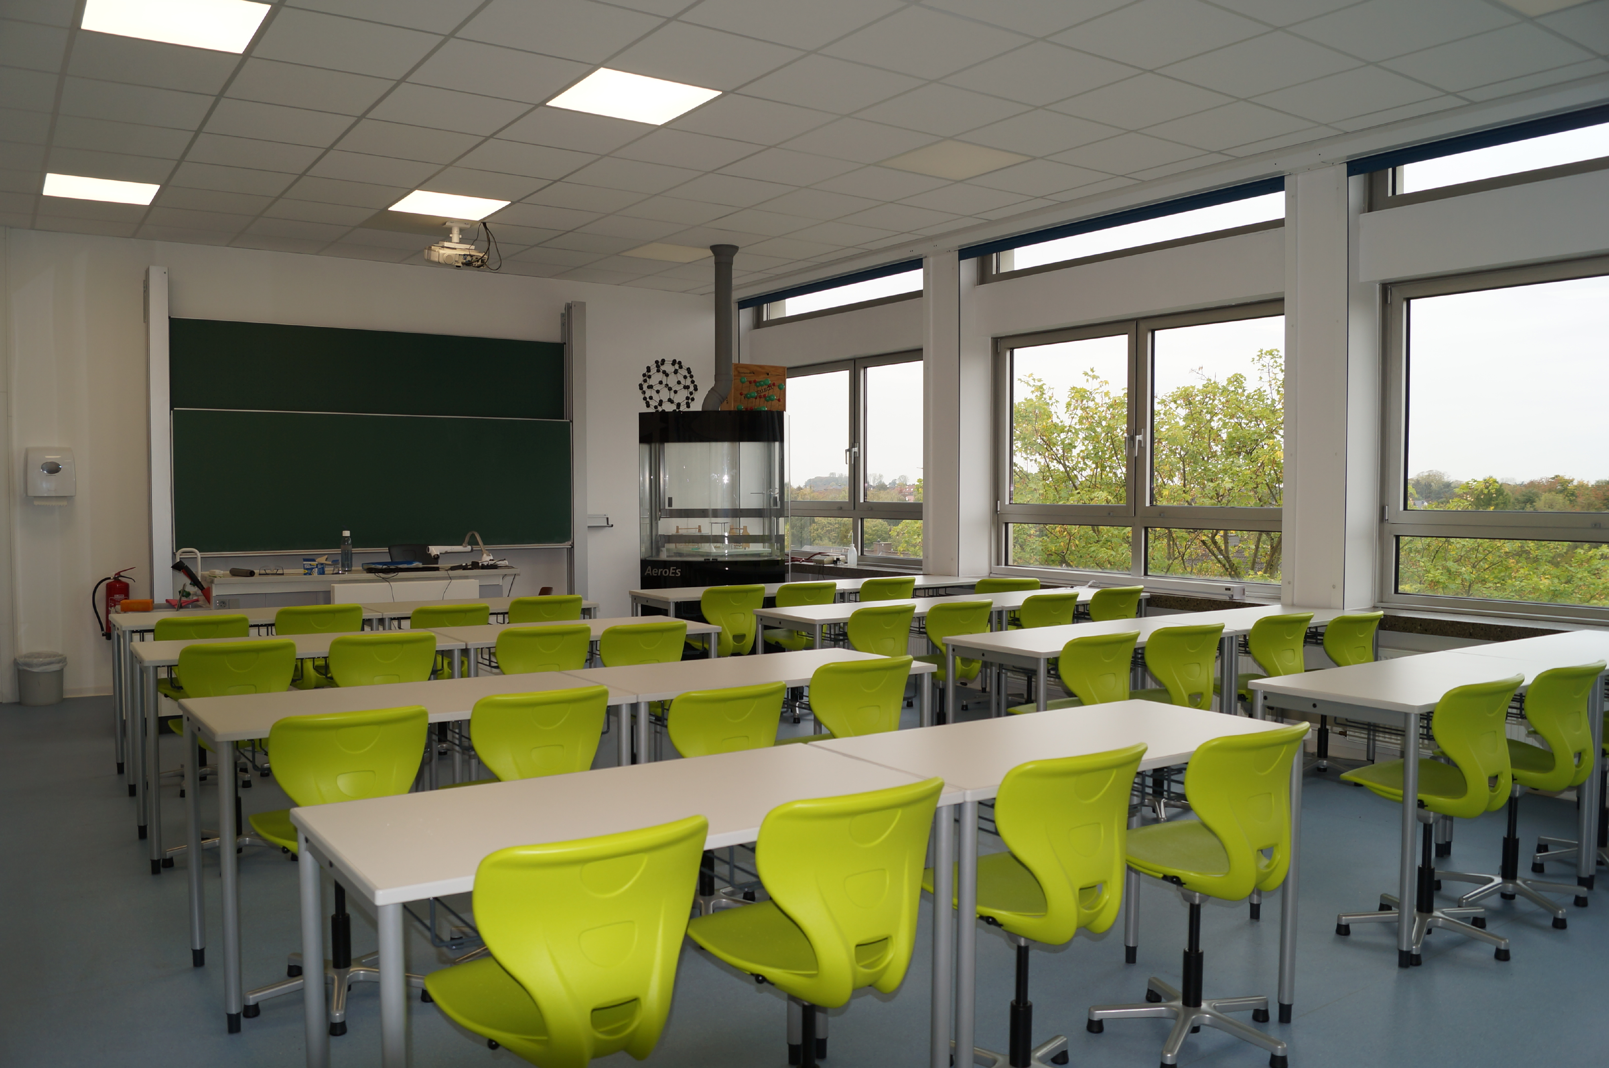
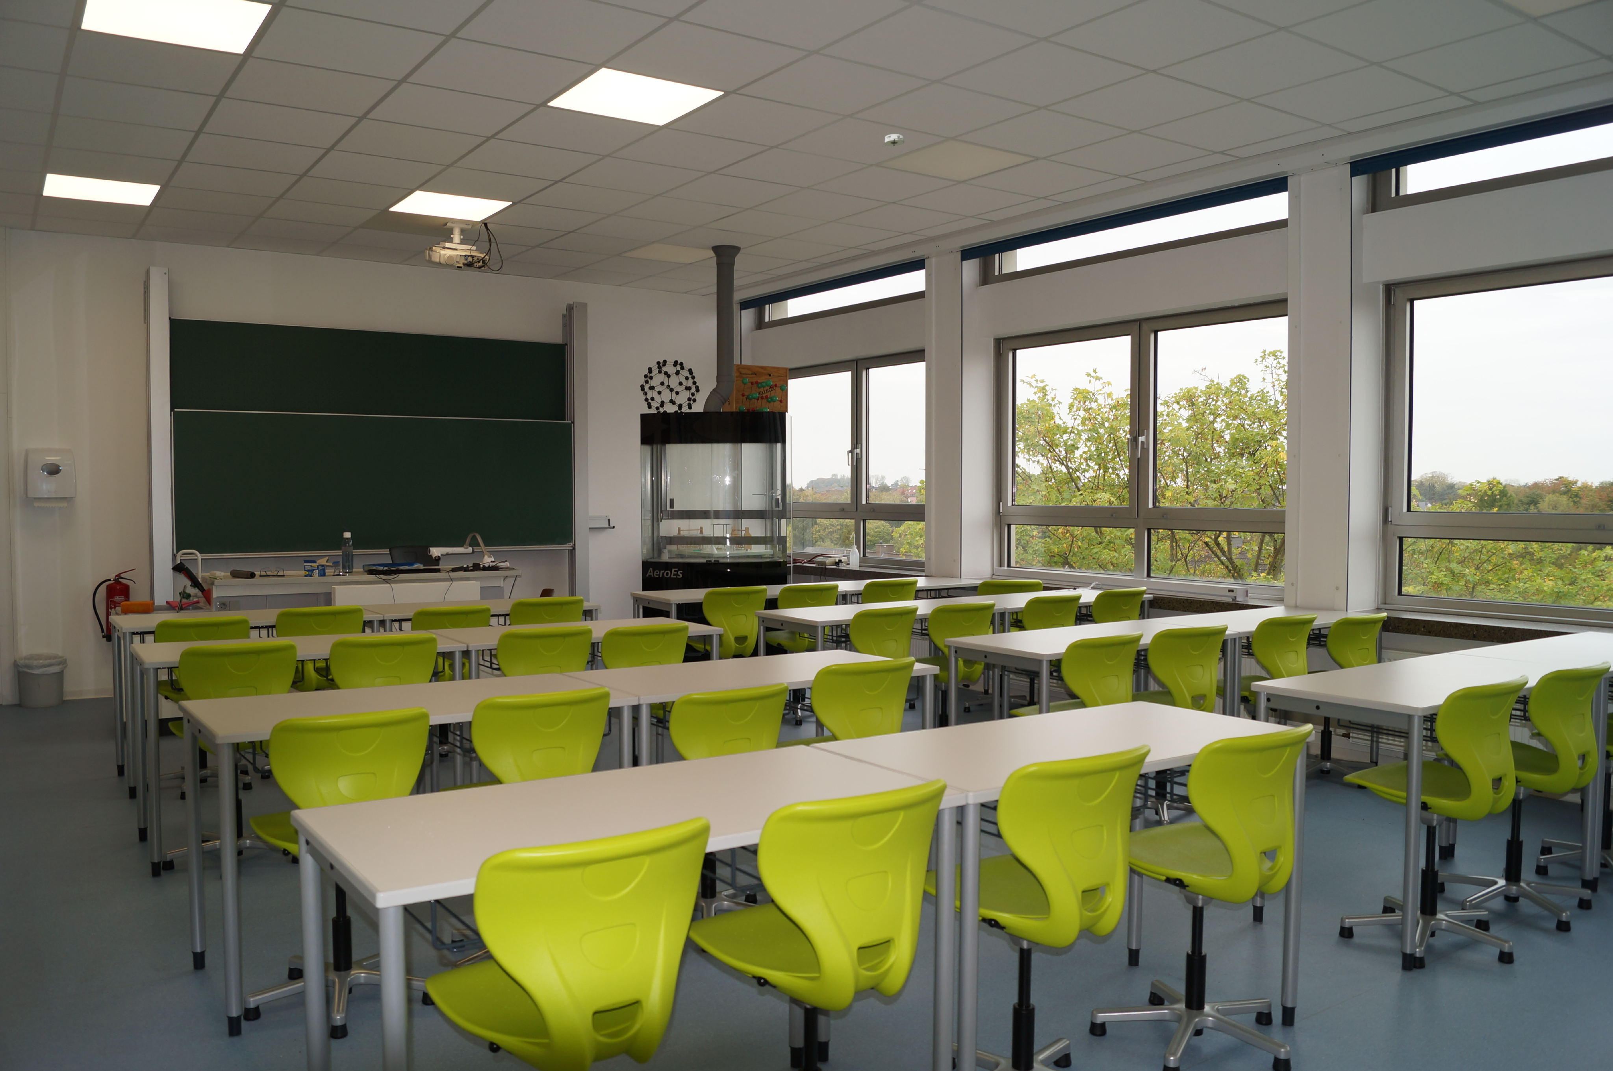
+ smoke detector (893, 140)
